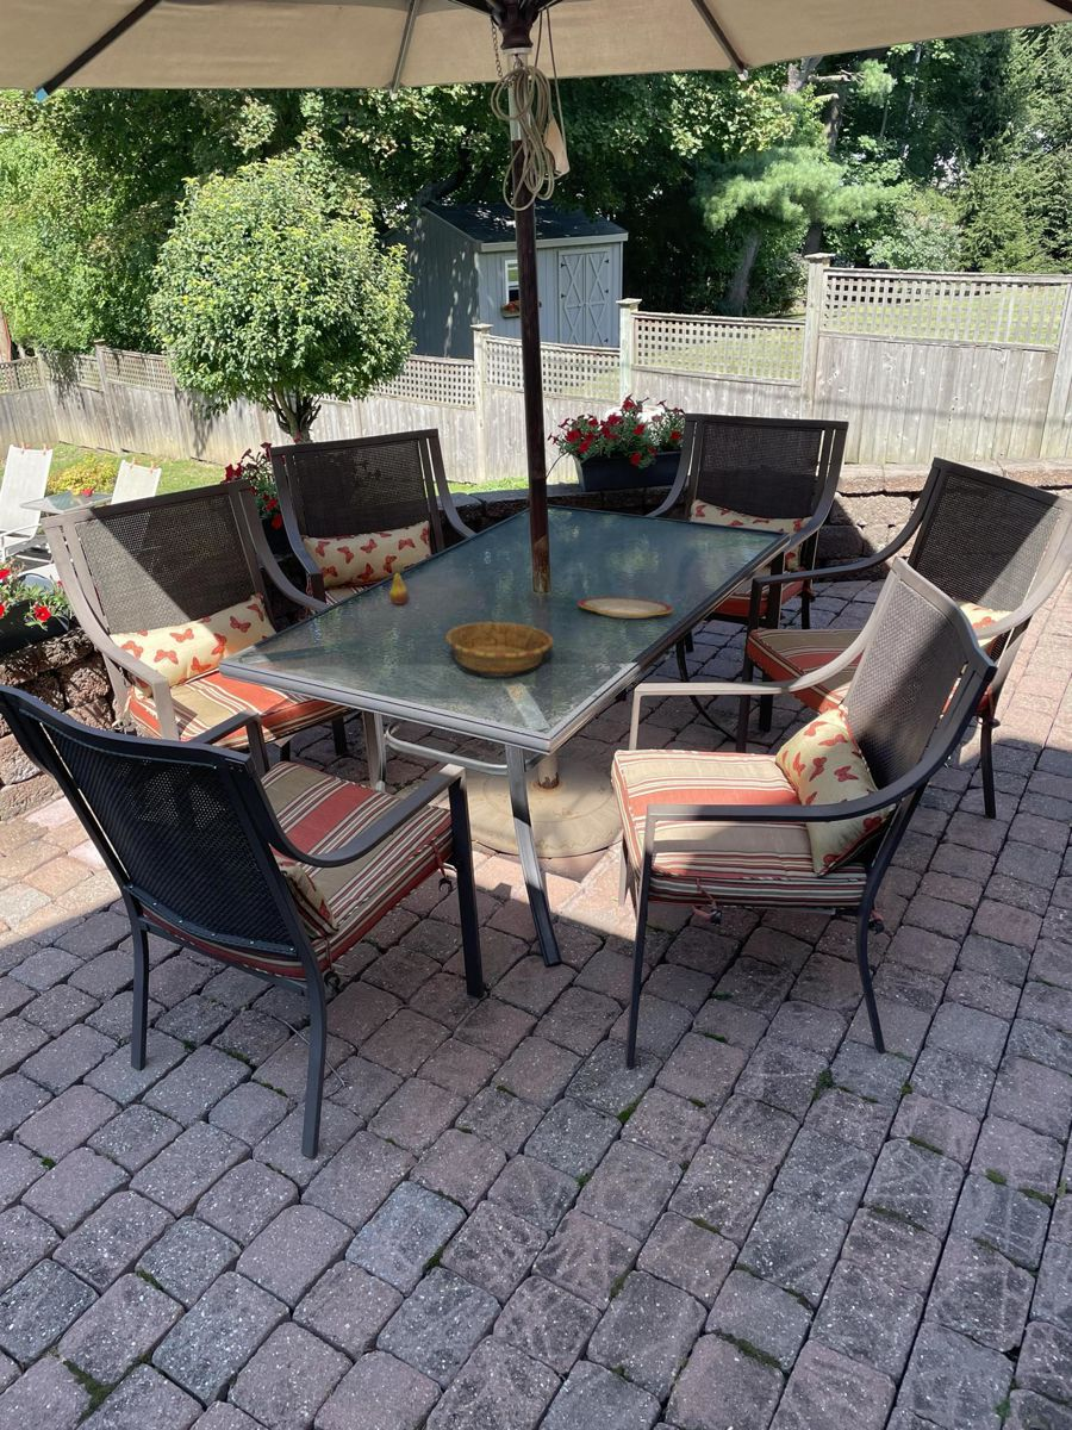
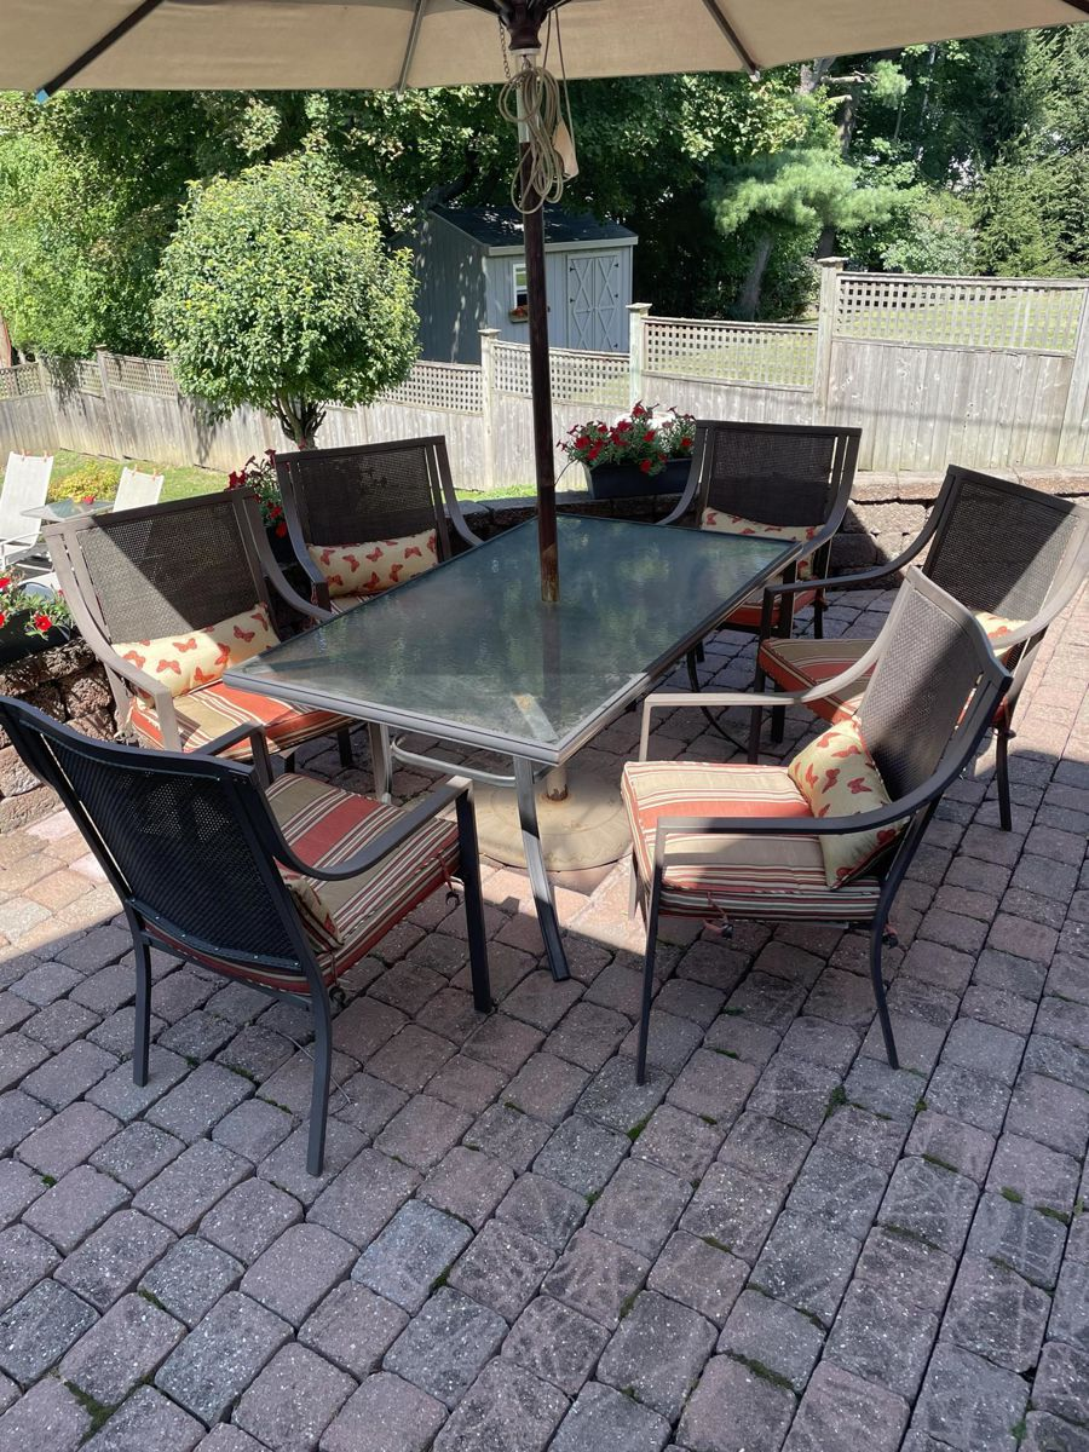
- fruit (398, 584)
- decorative bowl (499, 651)
- plate (624, 609)
